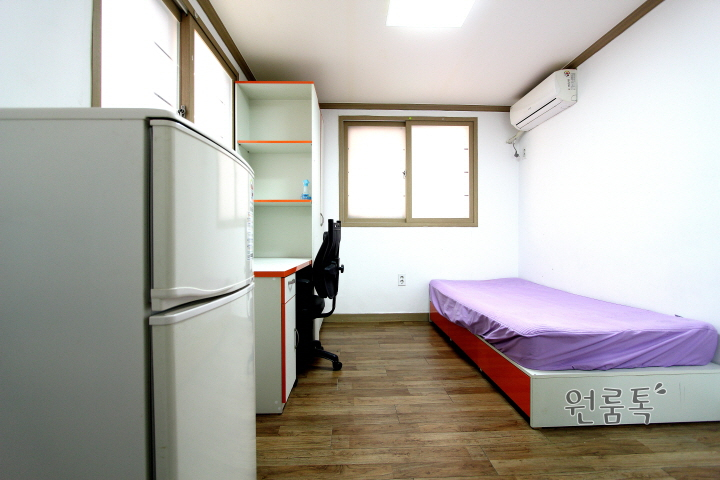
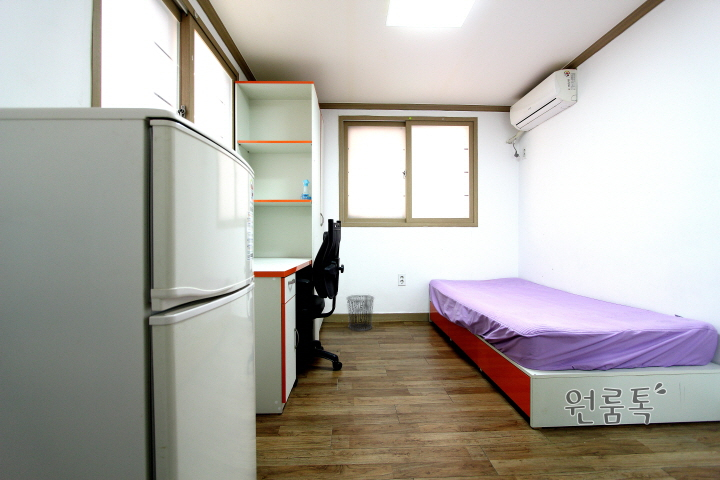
+ waste bin (359, 312)
